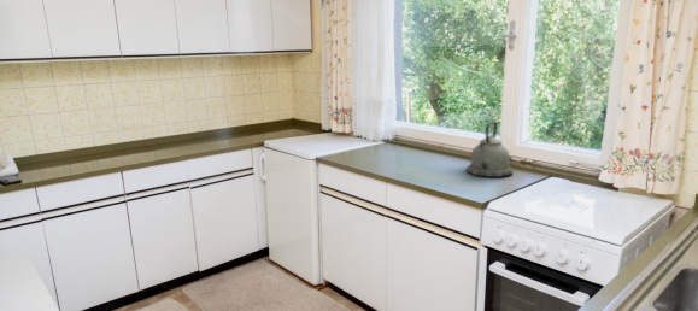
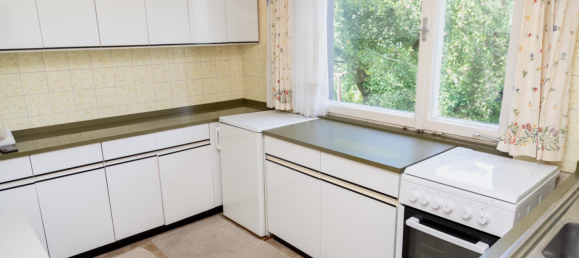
- kettle (491, 147)
